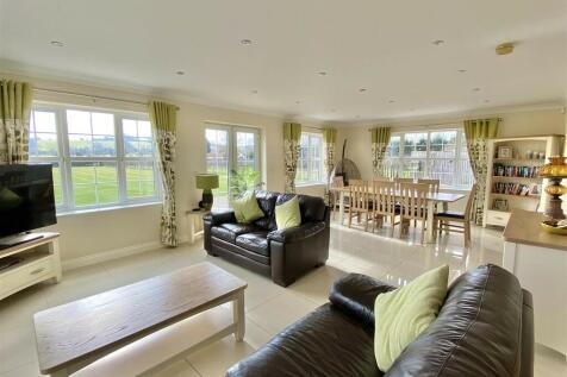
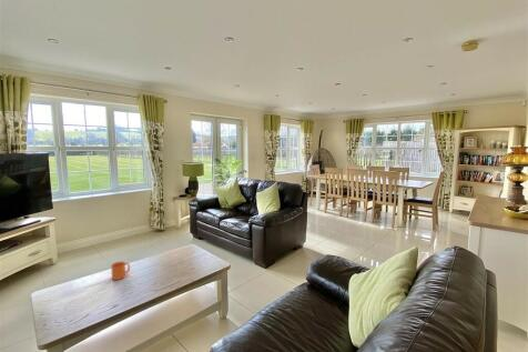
+ cup (121, 269)
